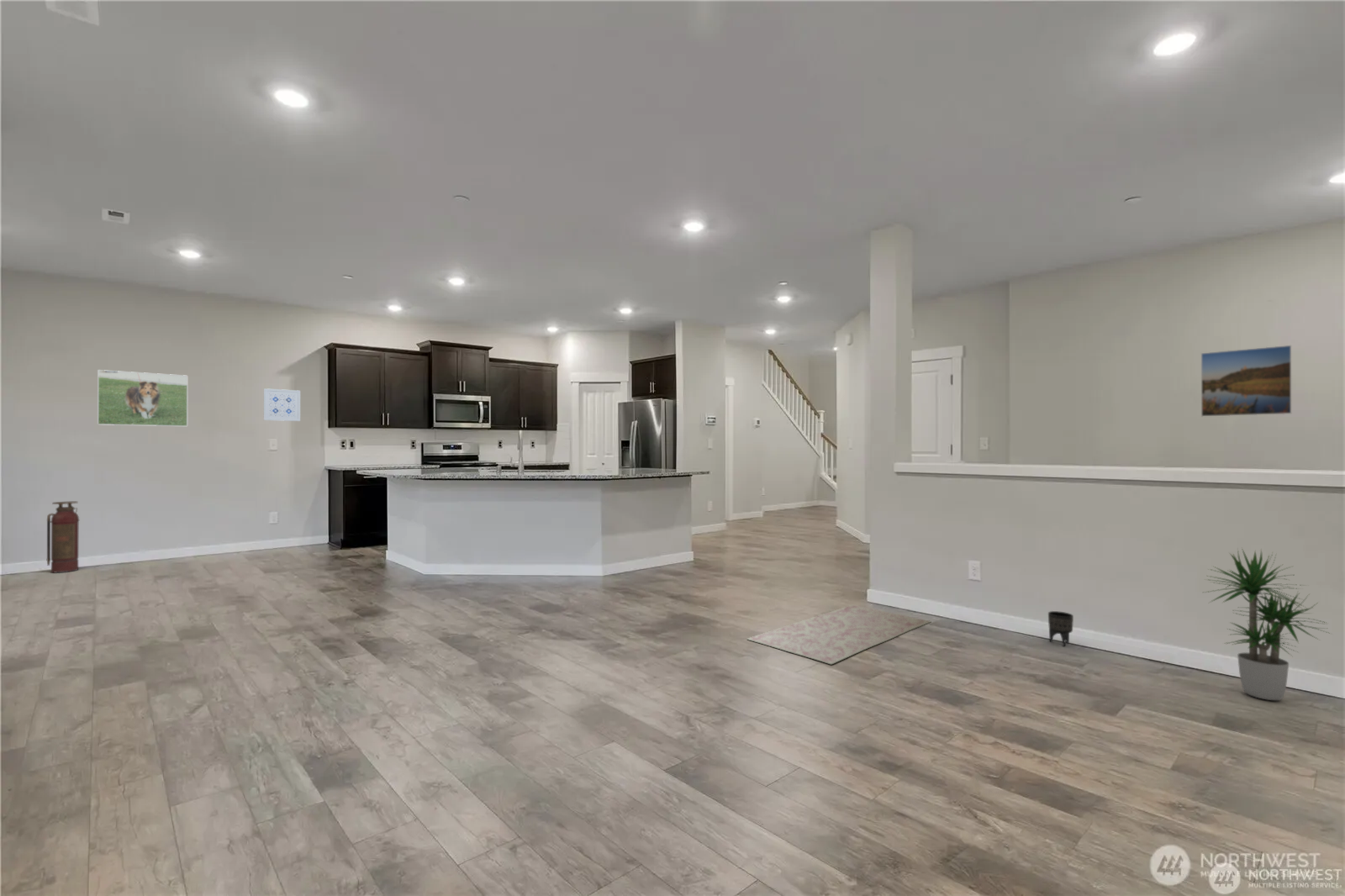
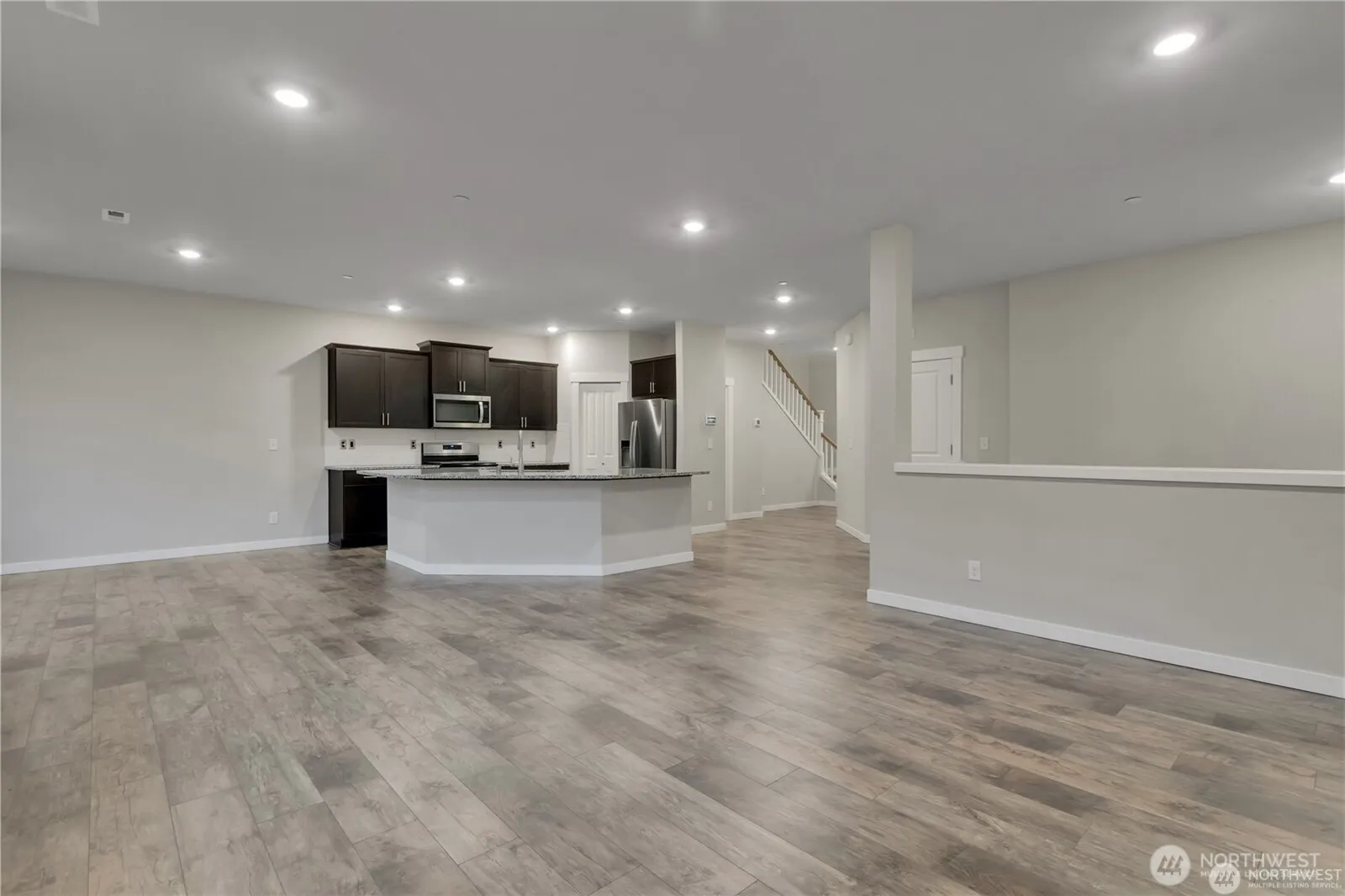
- fire extinguisher (63, 536)
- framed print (144, 398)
- potted plant (1262, 622)
- rug (843, 630)
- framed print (1244, 382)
- wall art (282, 405)
- planter (1060, 628)
